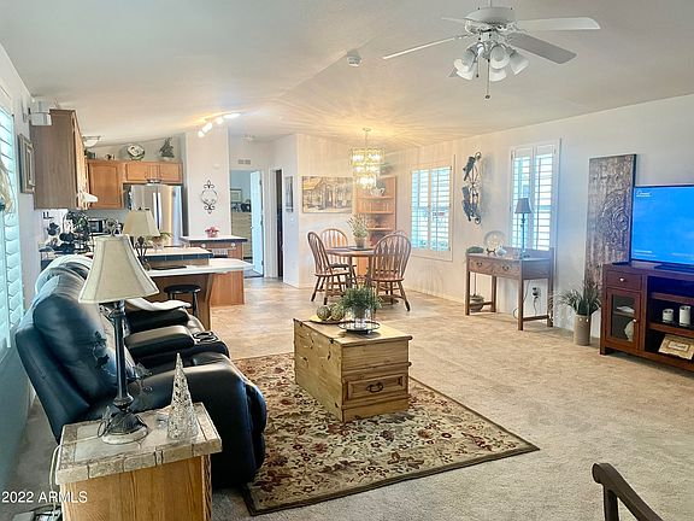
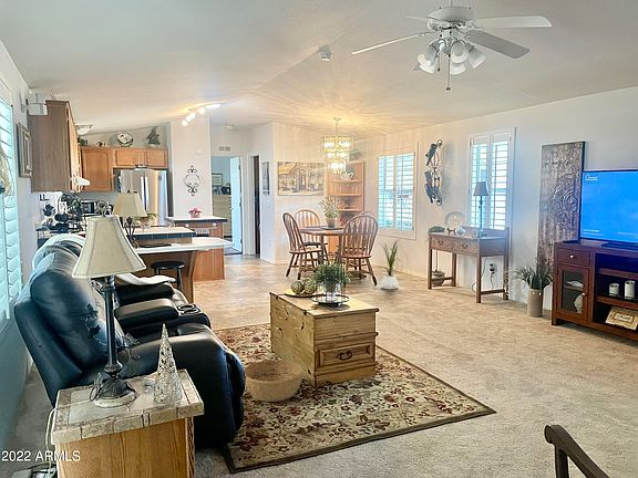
+ basket (272, 381)
+ house plant (390, 262)
